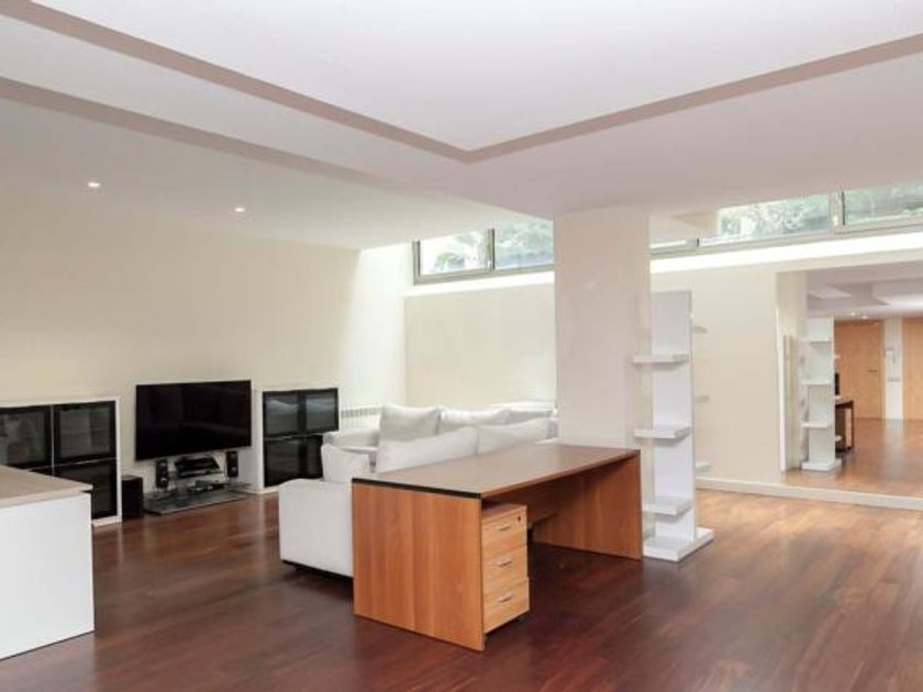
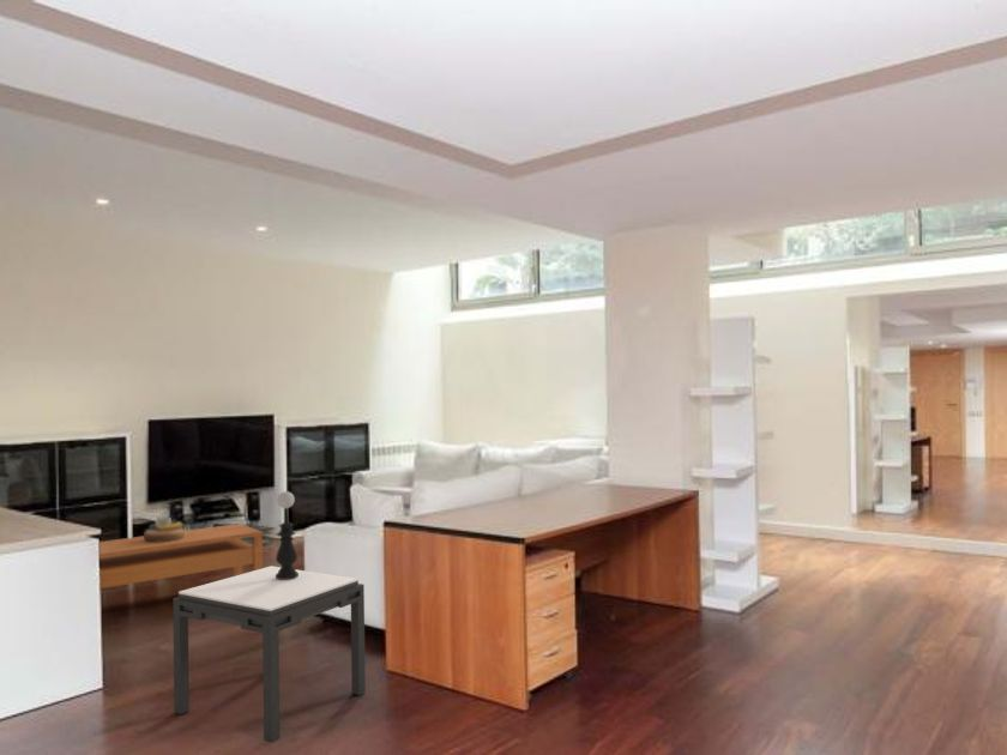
+ decorative bowl (164, 526)
+ side table (271, 642)
+ coffee table (162, 570)
+ table lamp (285, 533)
